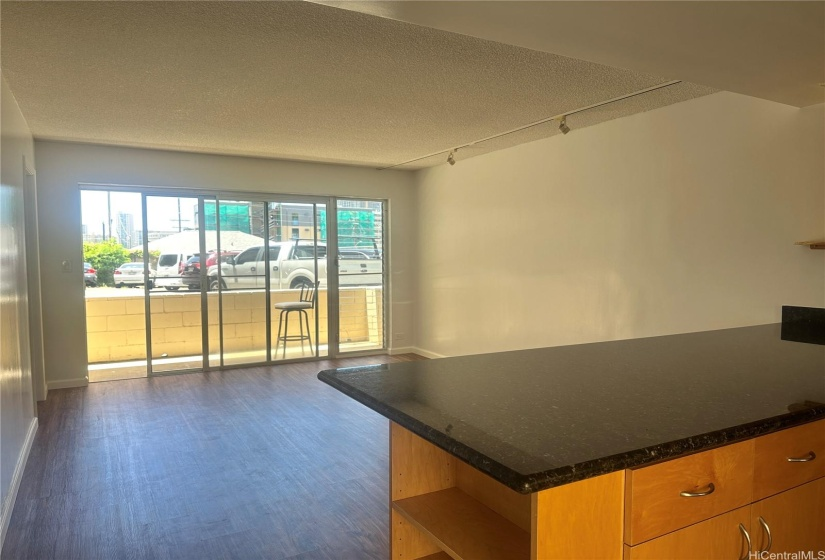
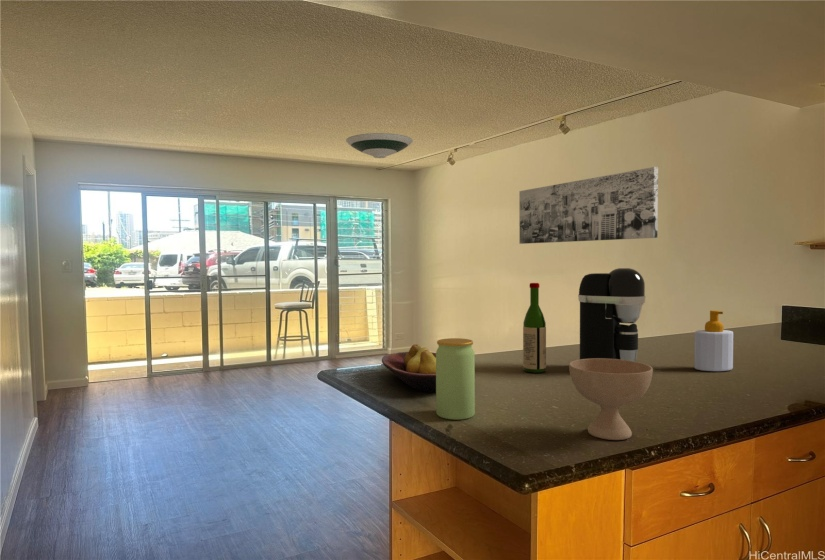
+ fruit bowl (423, 364)
+ jar (455, 377)
+ wall art (578, 211)
+ bowl (609, 399)
+ wine bottle (534, 327)
+ soap bottle (713, 339)
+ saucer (379, 149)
+ coffee maker (610, 319)
